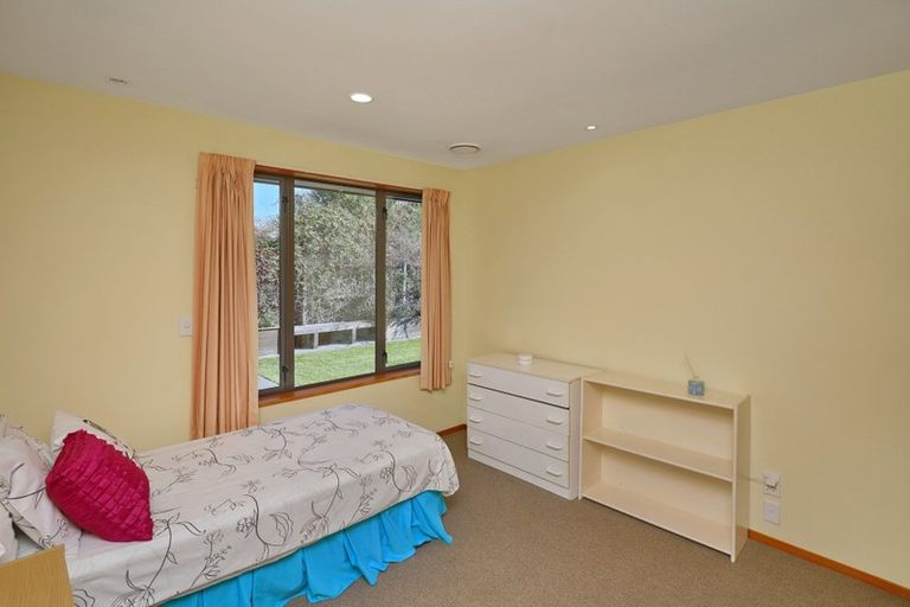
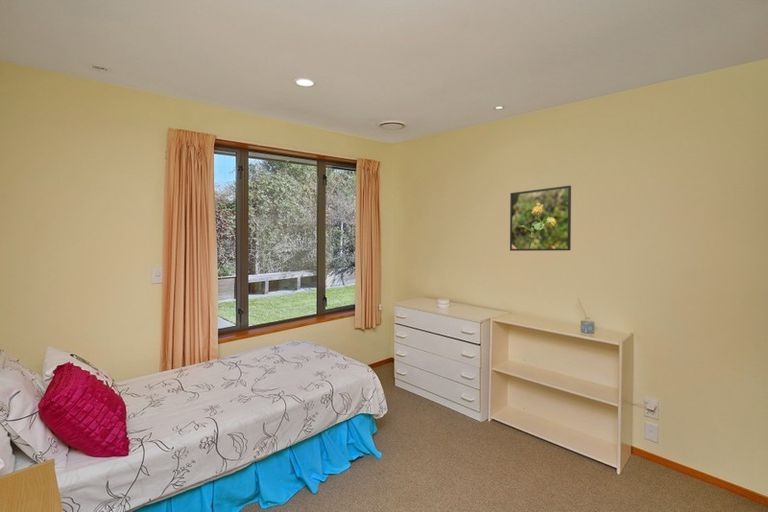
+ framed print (538, 220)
